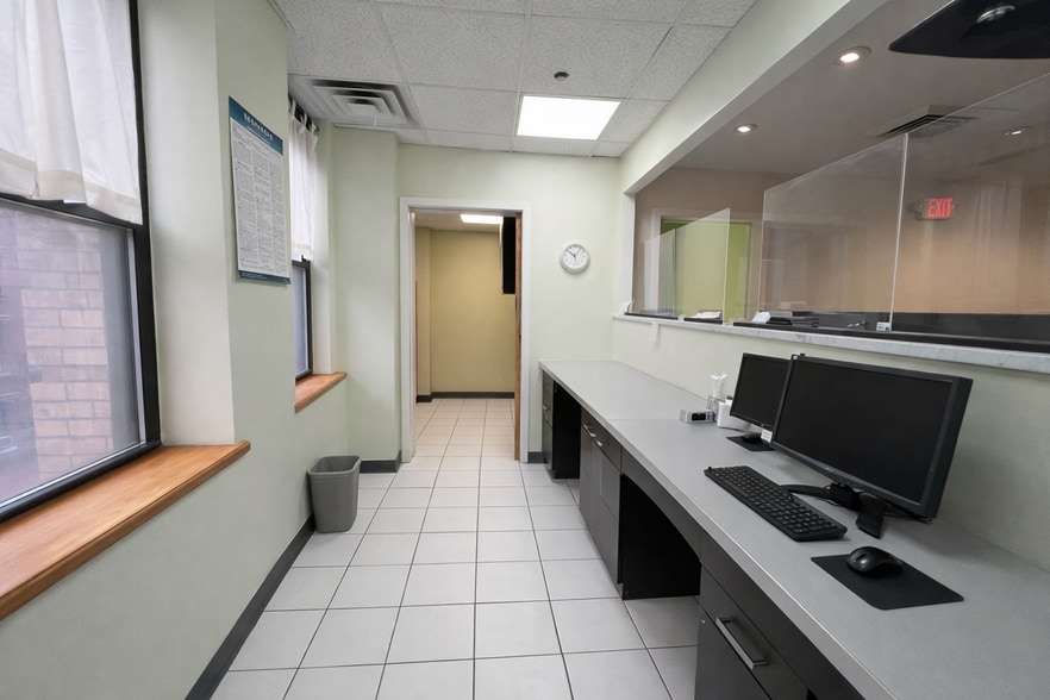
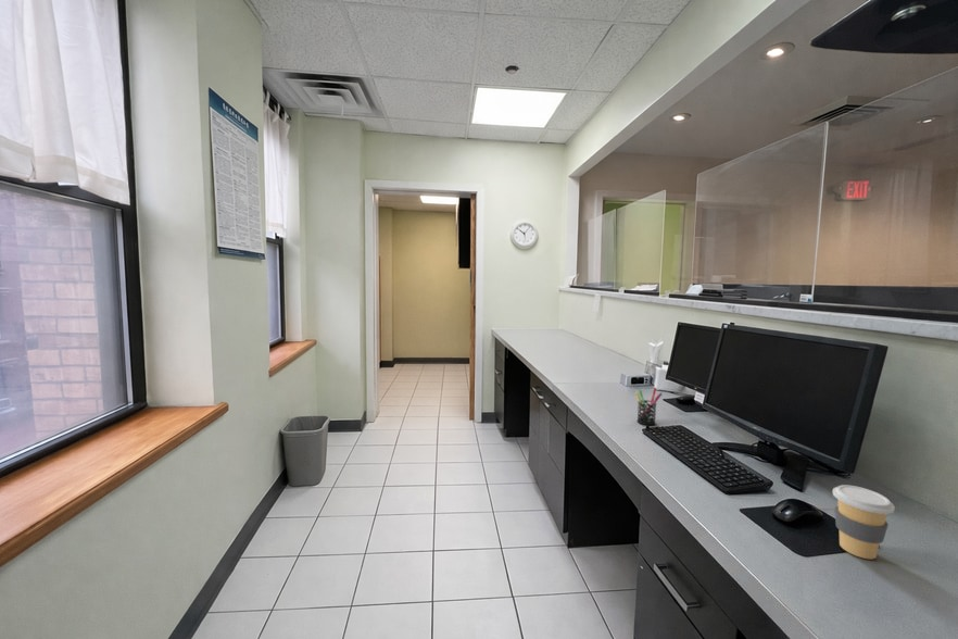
+ coffee cup (859, 522)
+ pen holder (646, 404)
